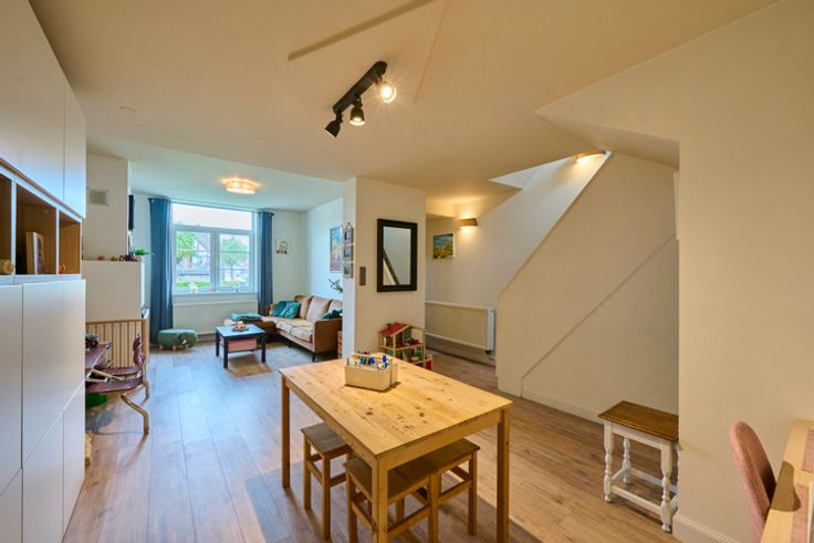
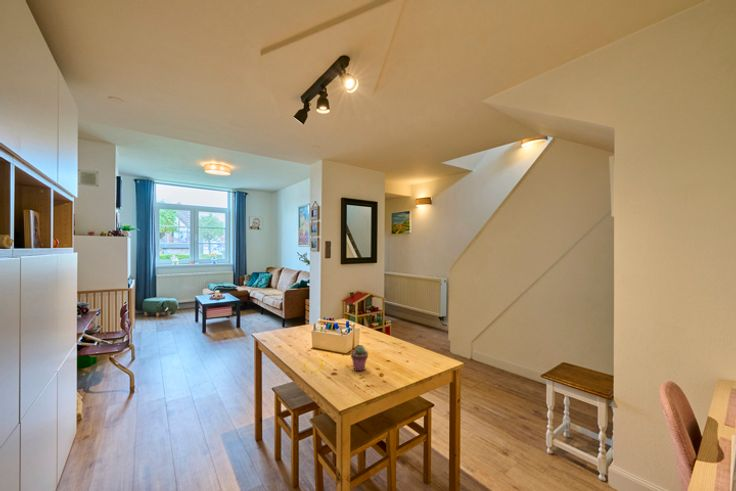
+ potted succulent (359, 357)
